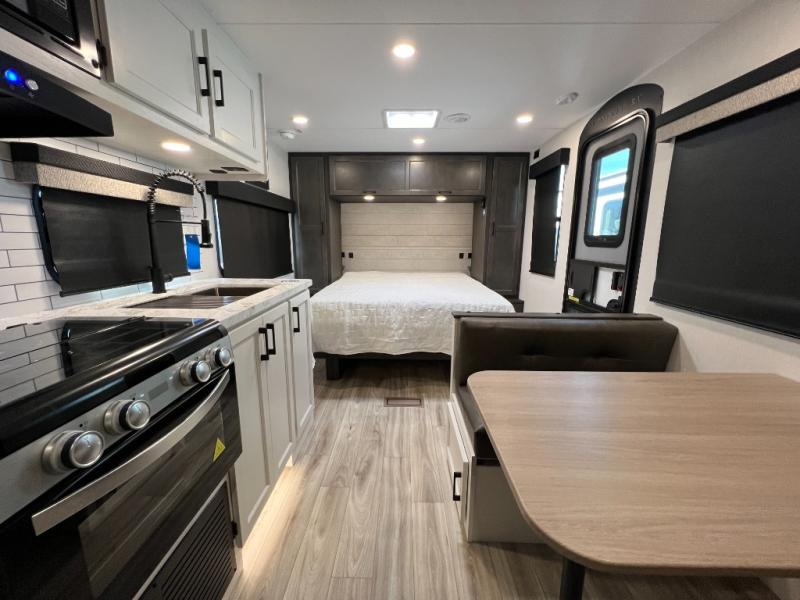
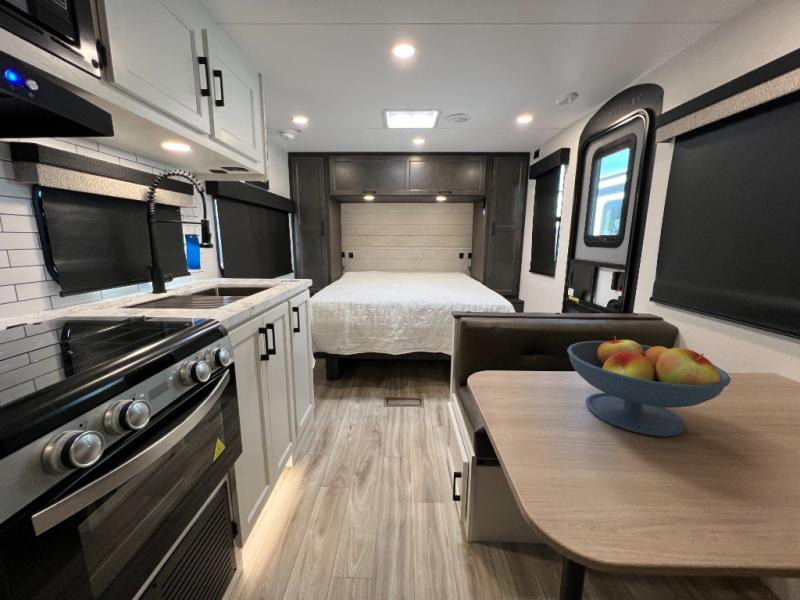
+ fruit bowl (636, 377)
